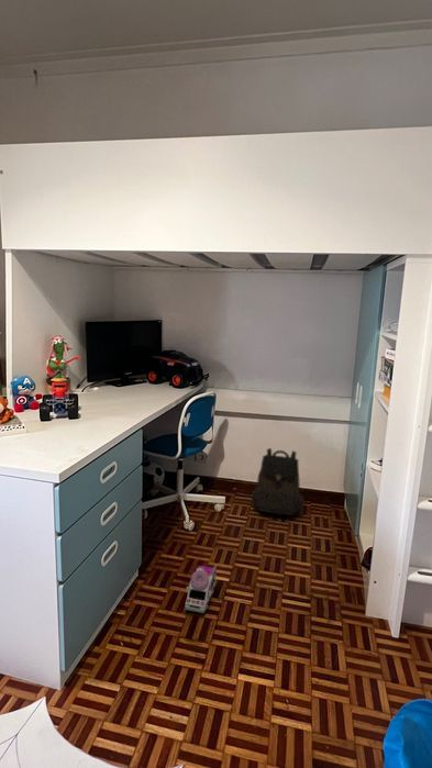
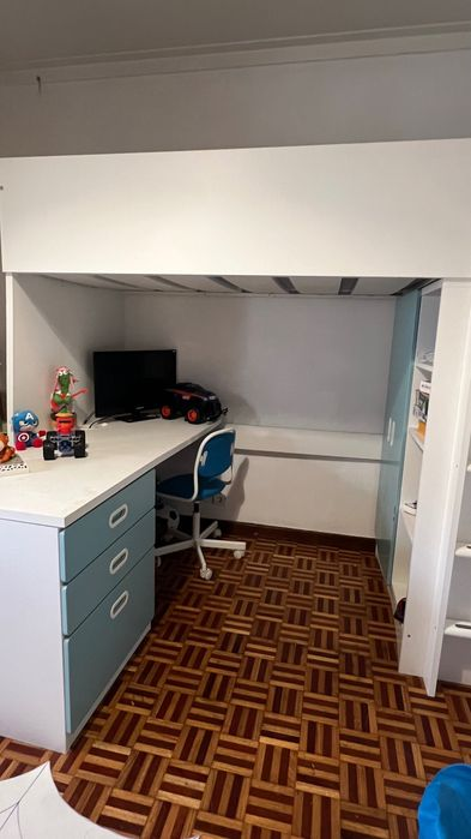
- backpack (279, 478)
- toy truck (201, 583)
